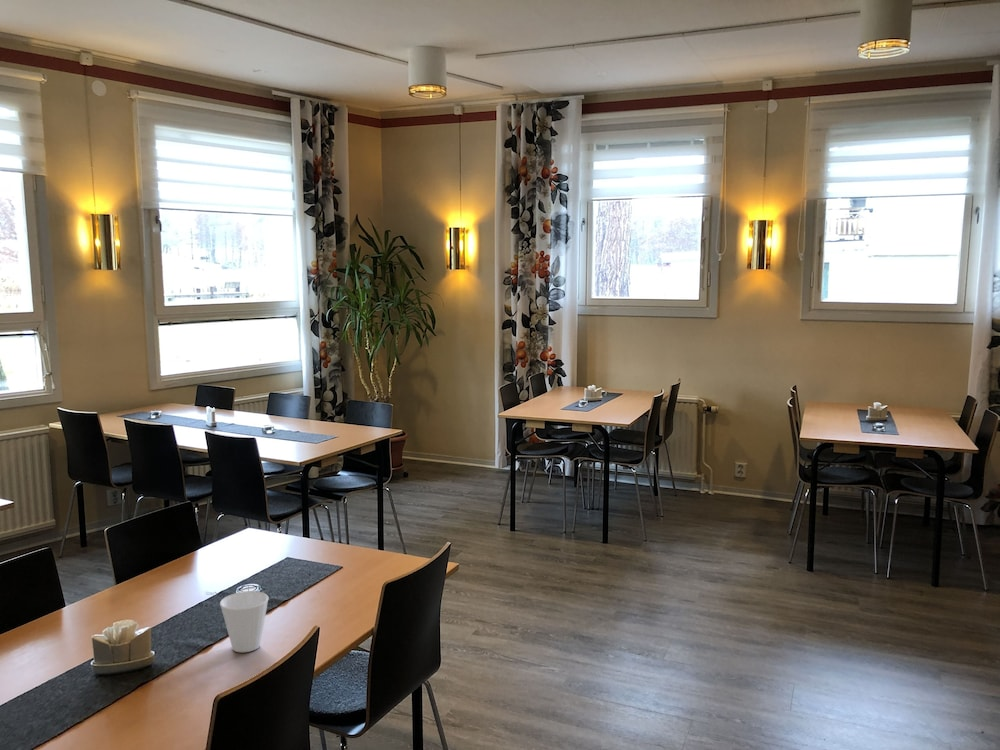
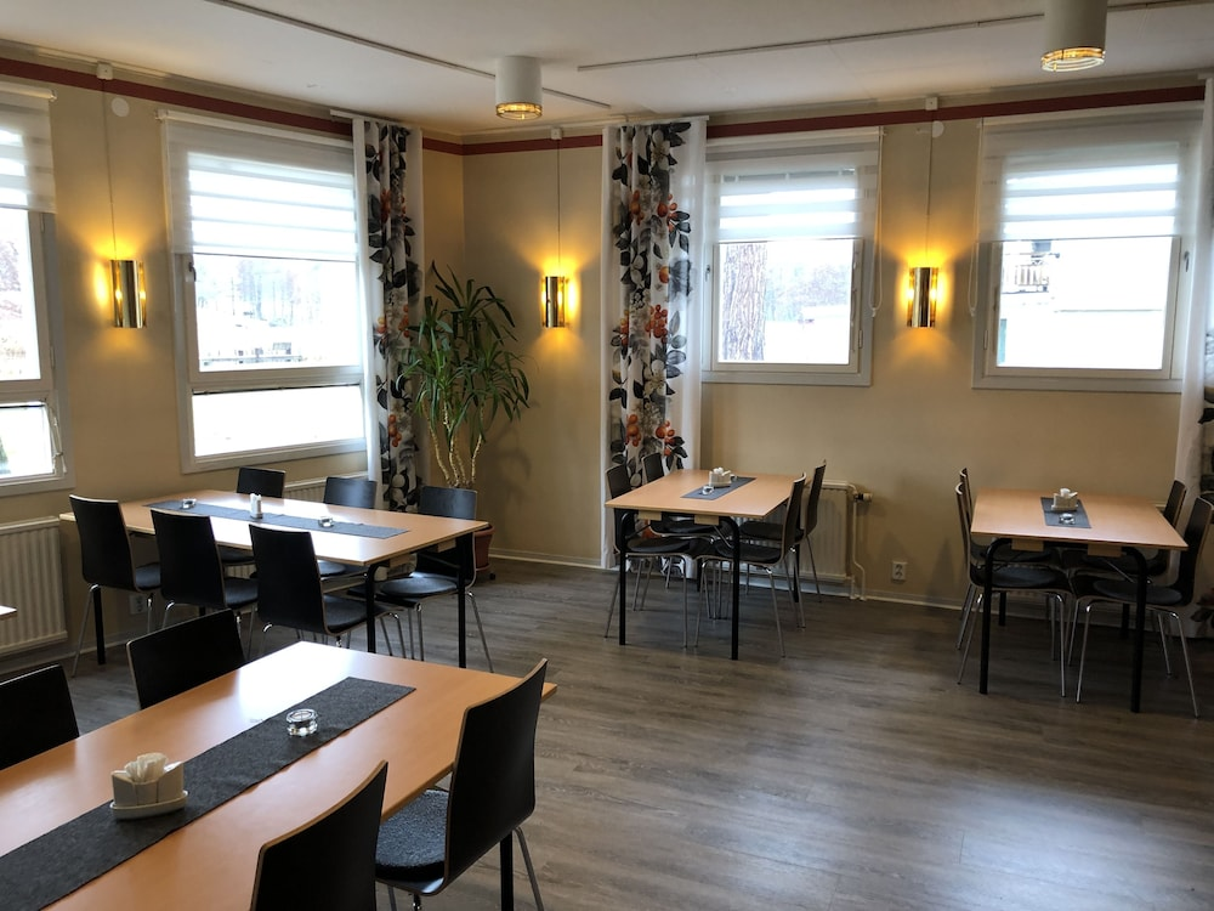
- cup (245, 623)
